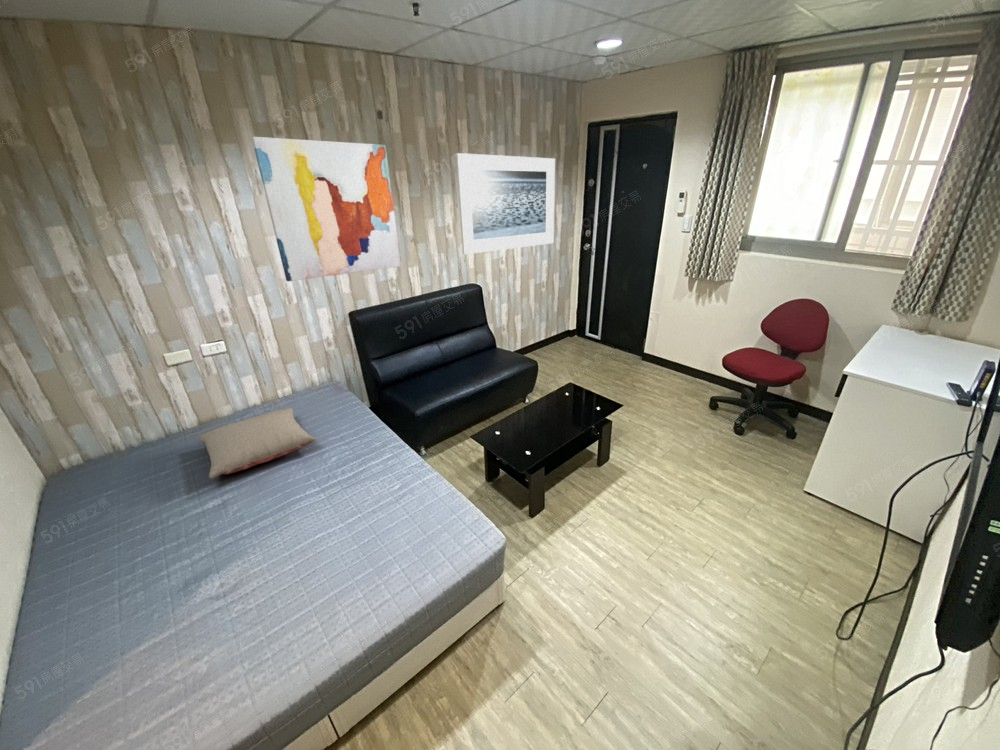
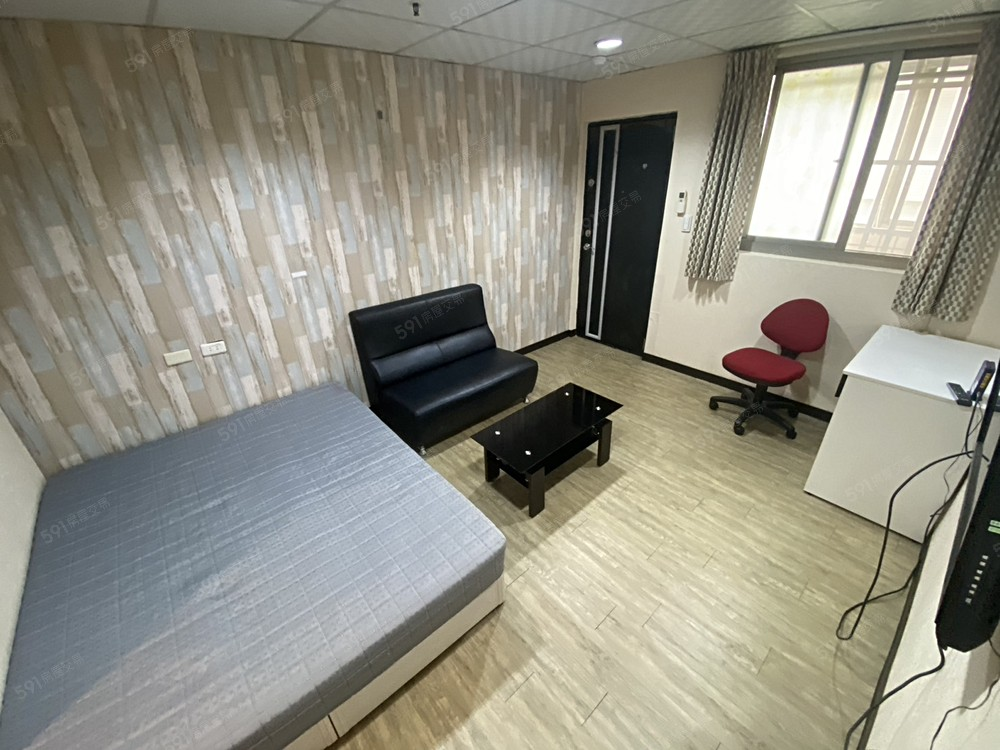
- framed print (511, 204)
- wall art (337, 211)
- pillow (256, 438)
